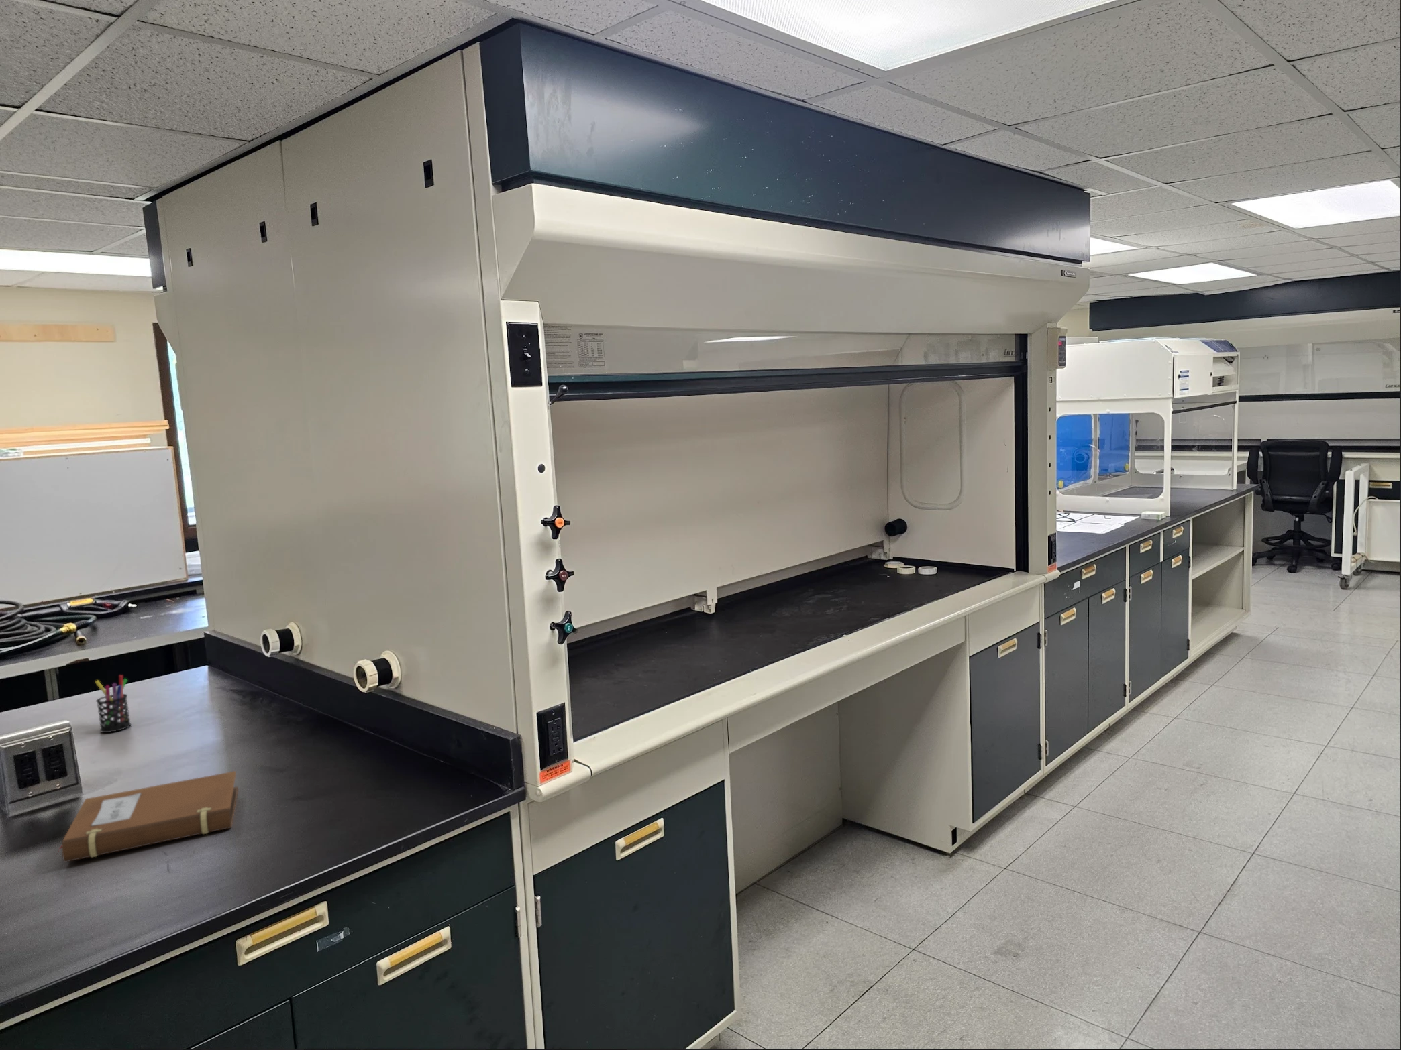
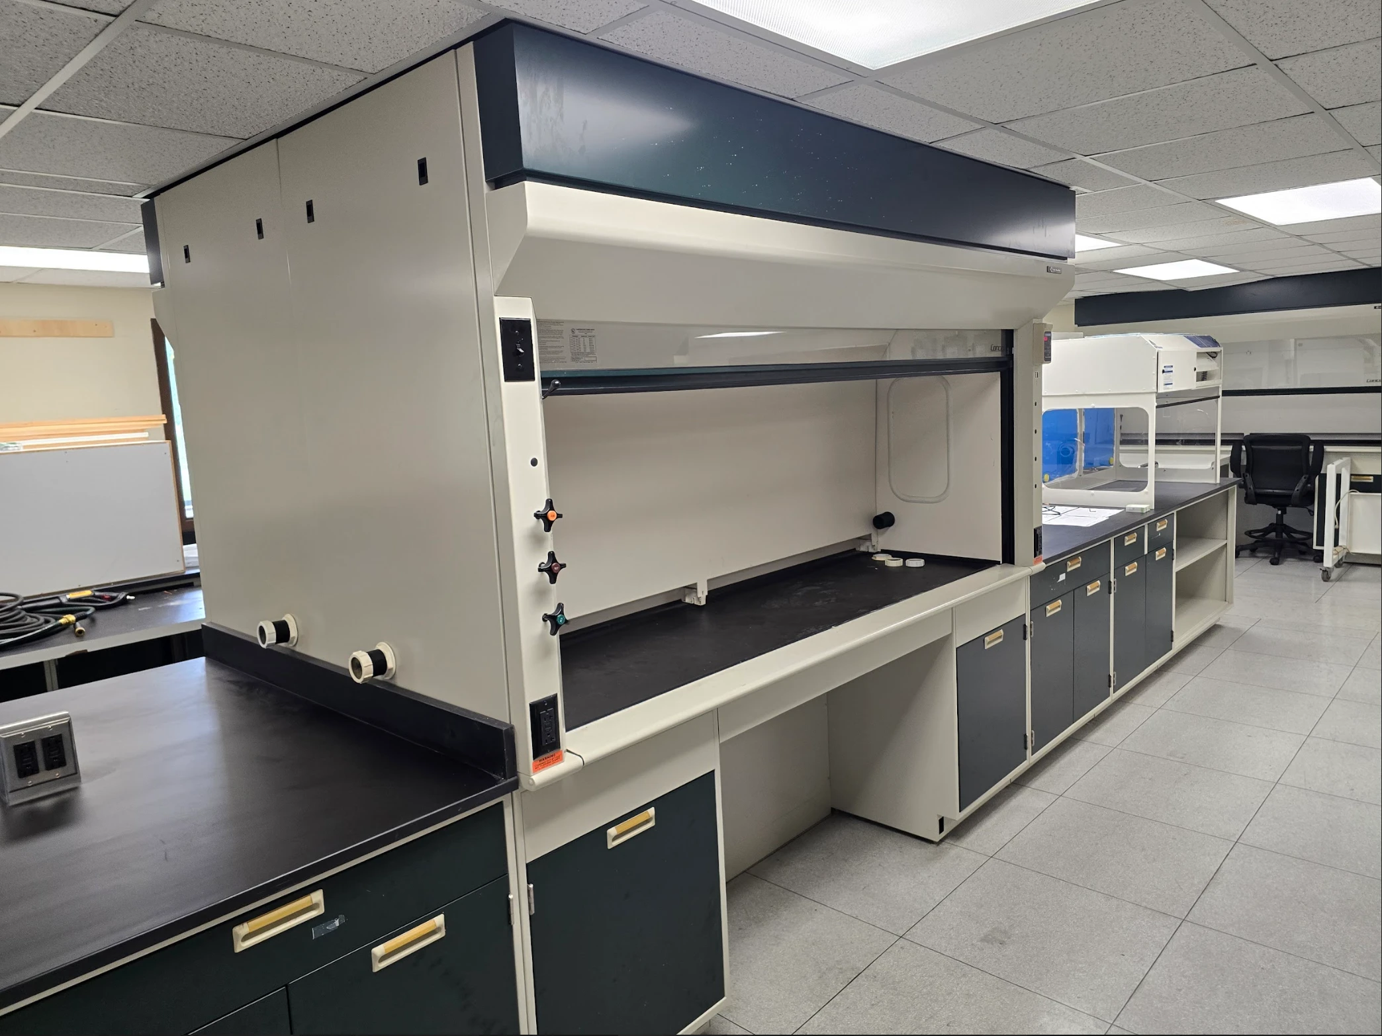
- notebook (152, 815)
- pen holder (116, 700)
